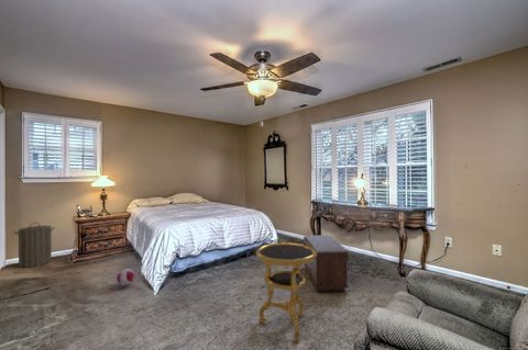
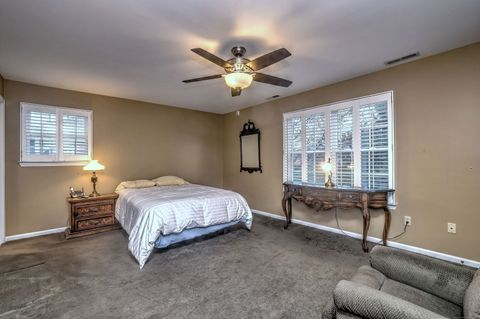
- bench (323, 260)
- side table (286, 287)
- plush toy (125, 278)
- laundry hamper (35, 242)
